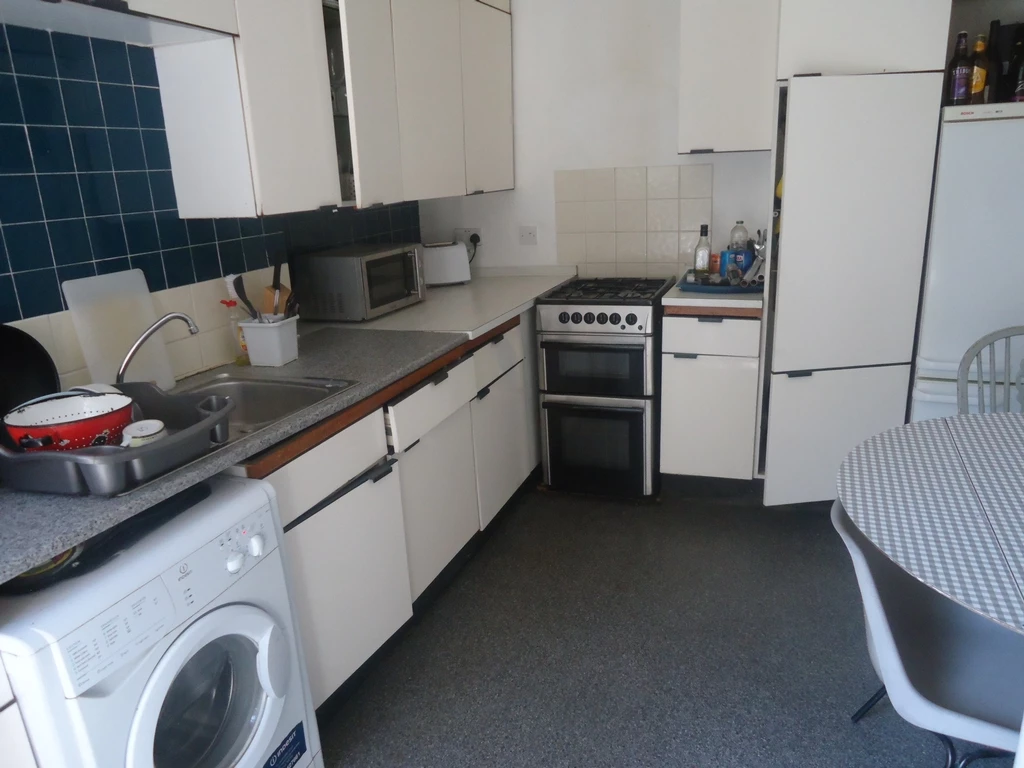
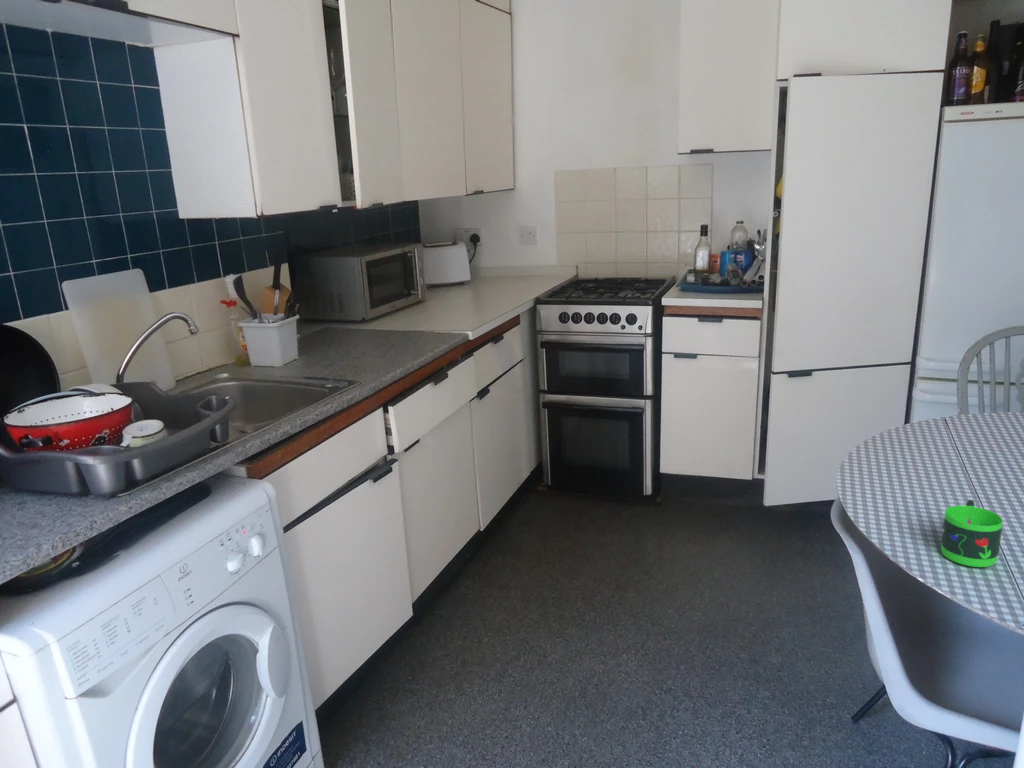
+ mug (970, 530)
